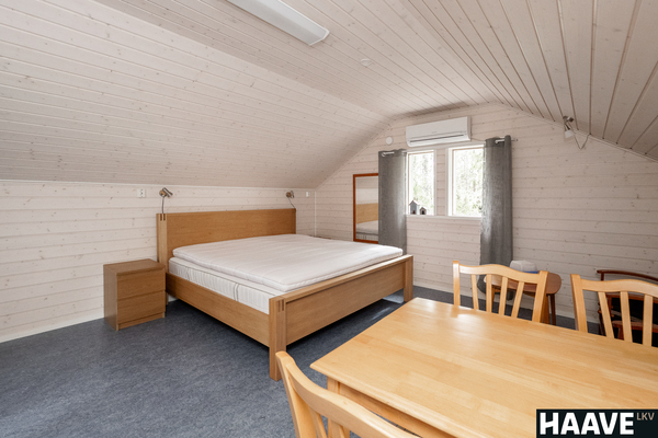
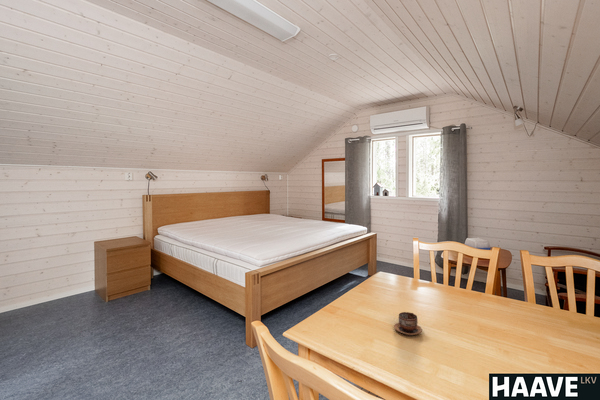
+ cup (408, 322)
